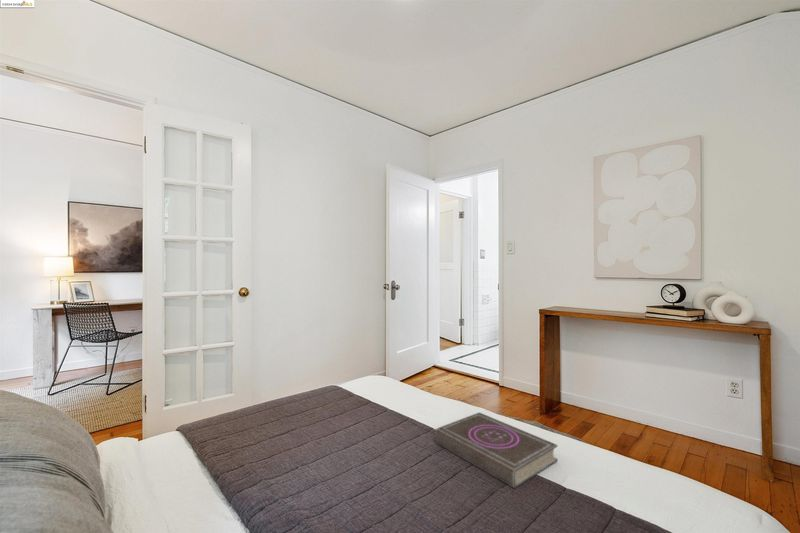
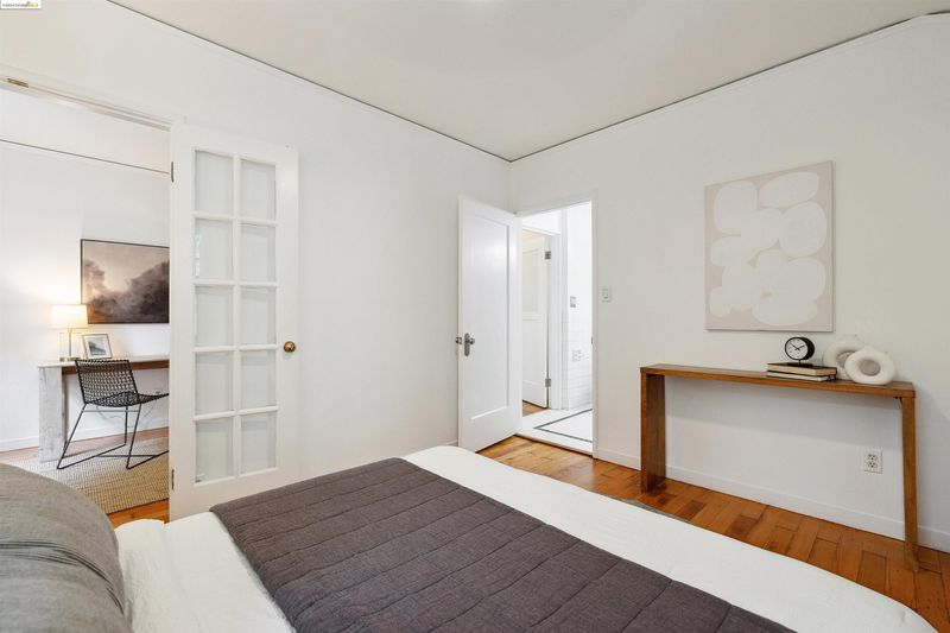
- book (493, 444)
